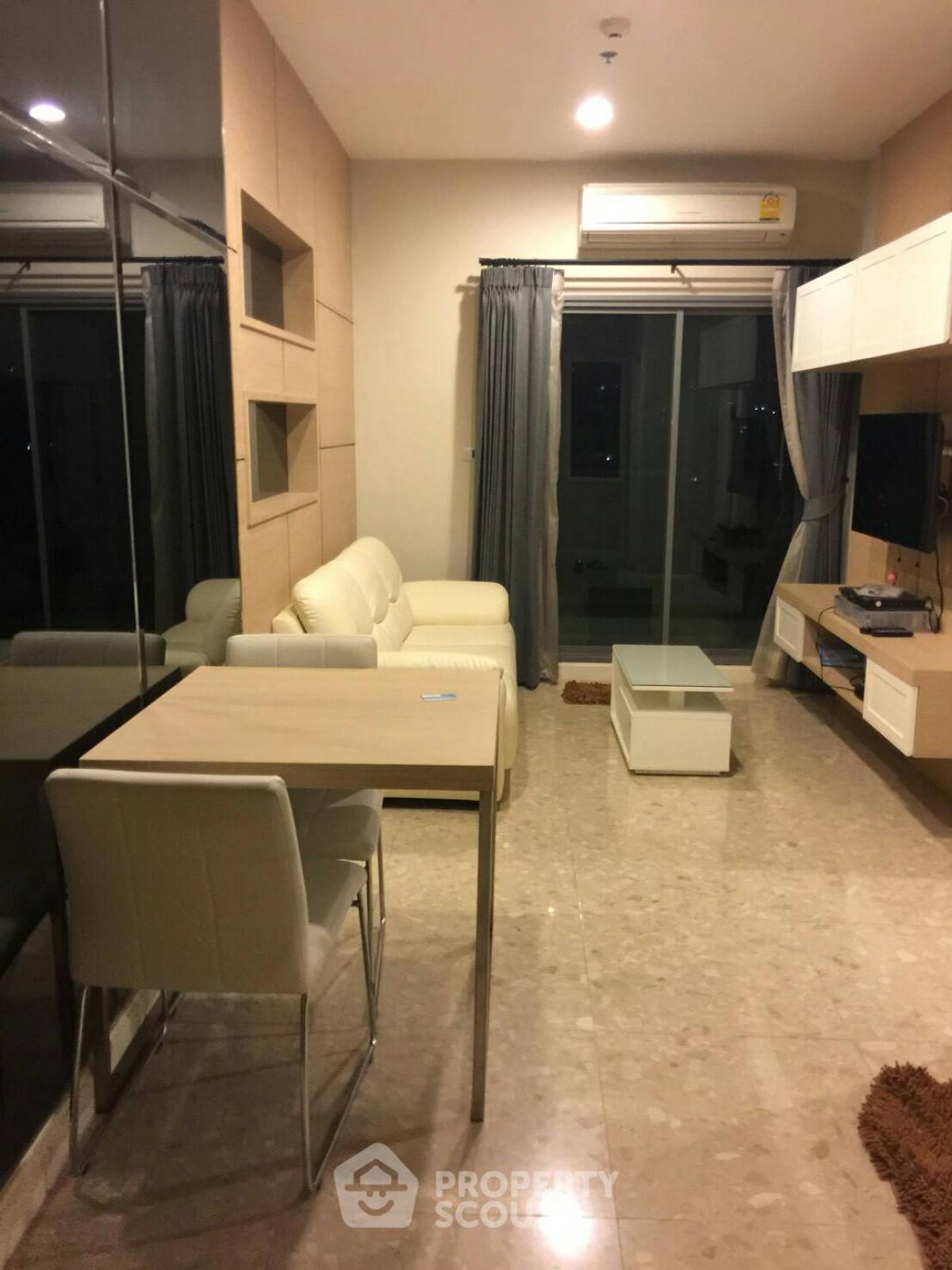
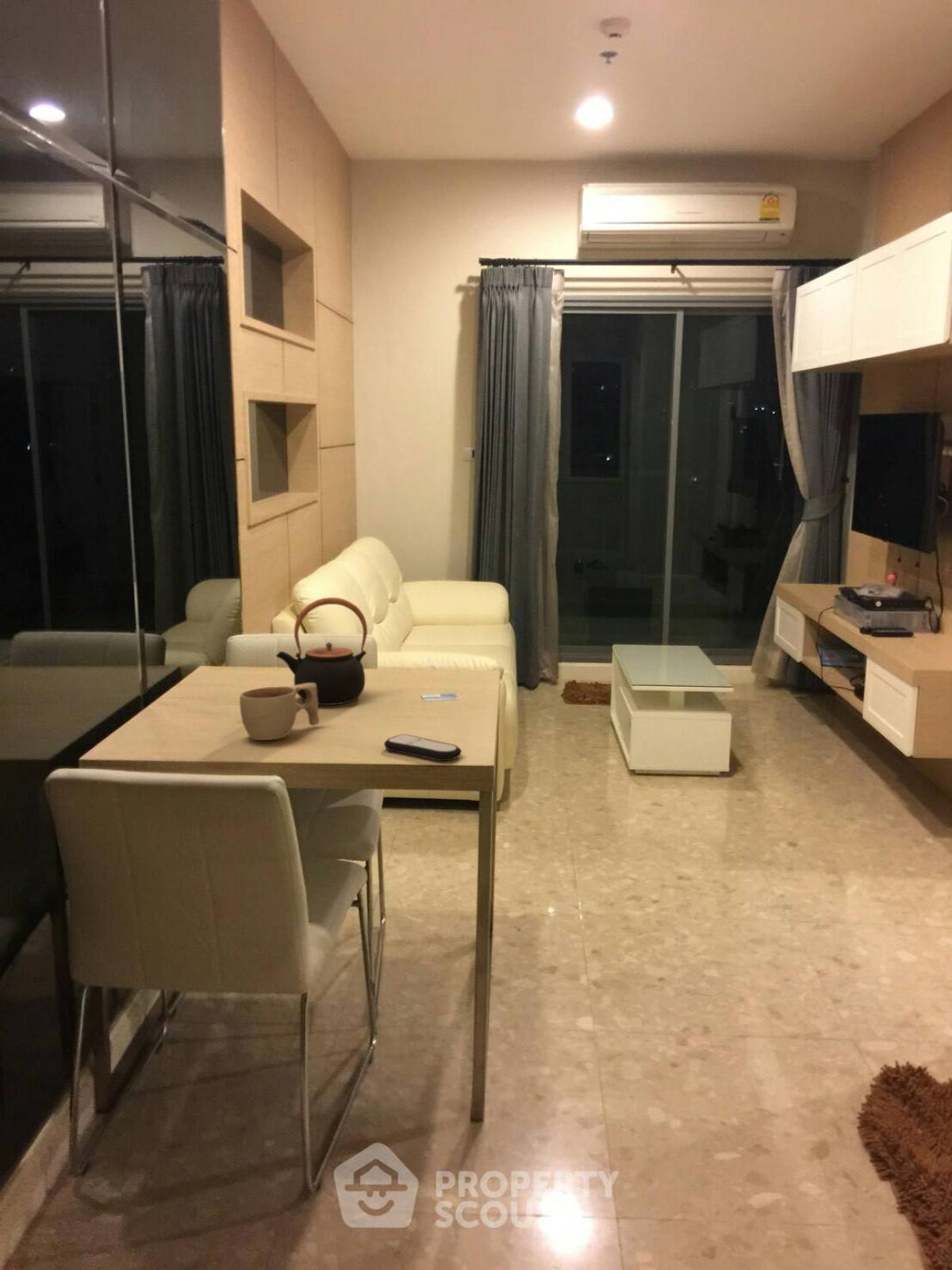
+ teapot (322, 648)
+ remote control (423, 746)
+ cup (281, 712)
